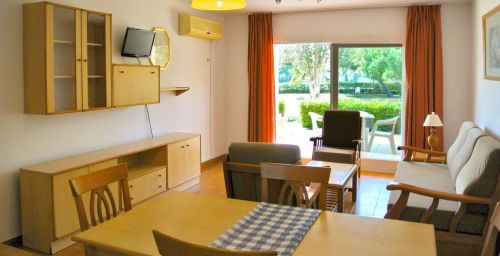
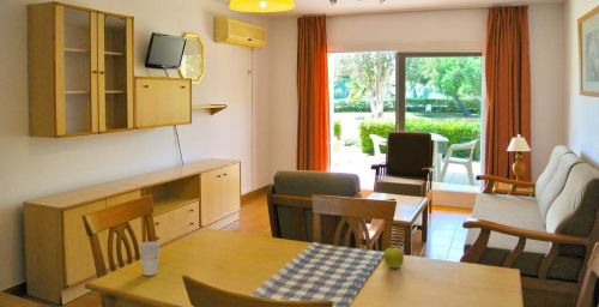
+ fruit (393, 257)
+ cup (150, 258)
